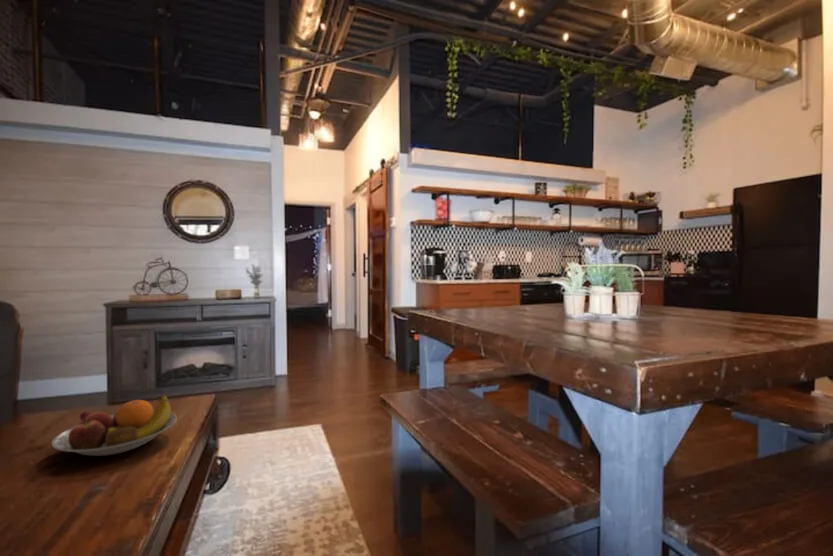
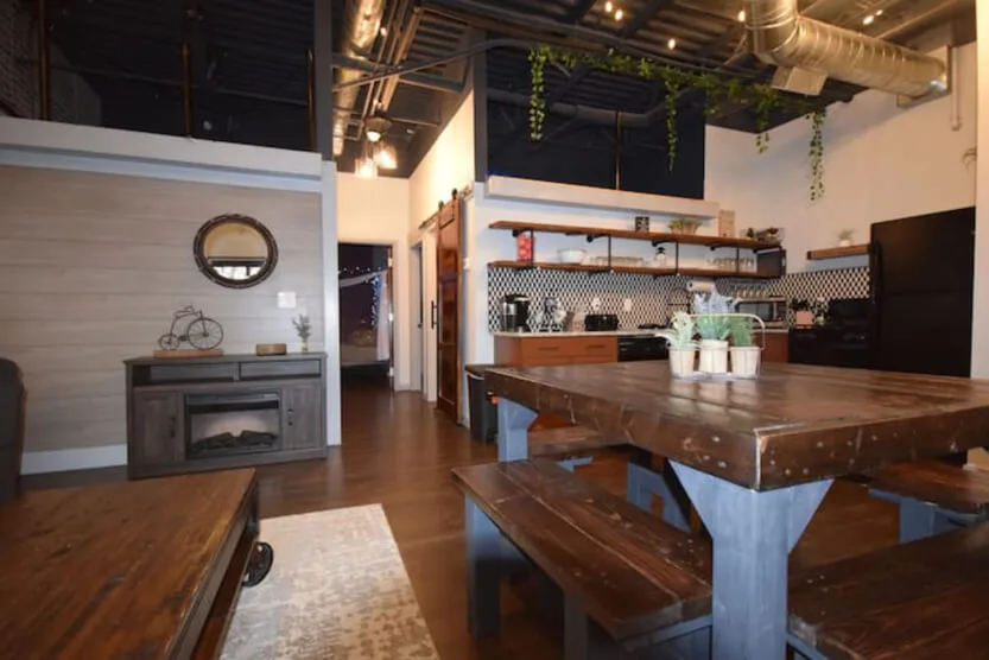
- fruit bowl (119, 423)
